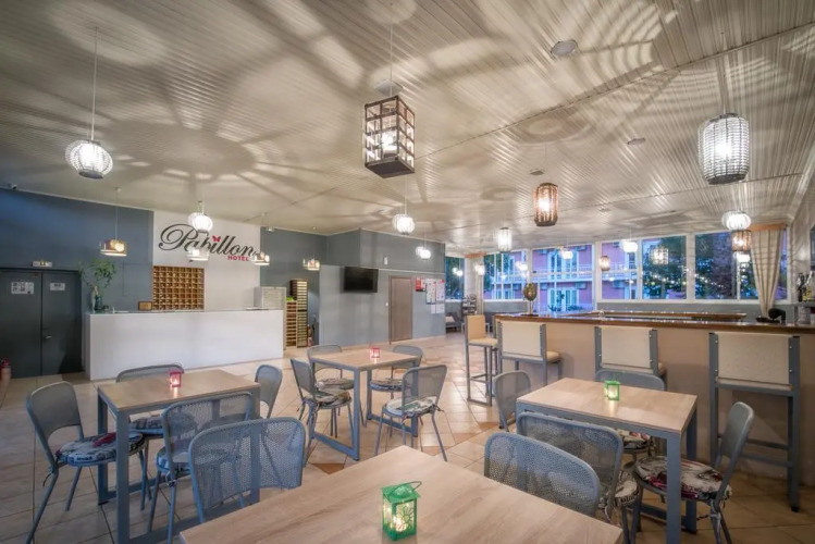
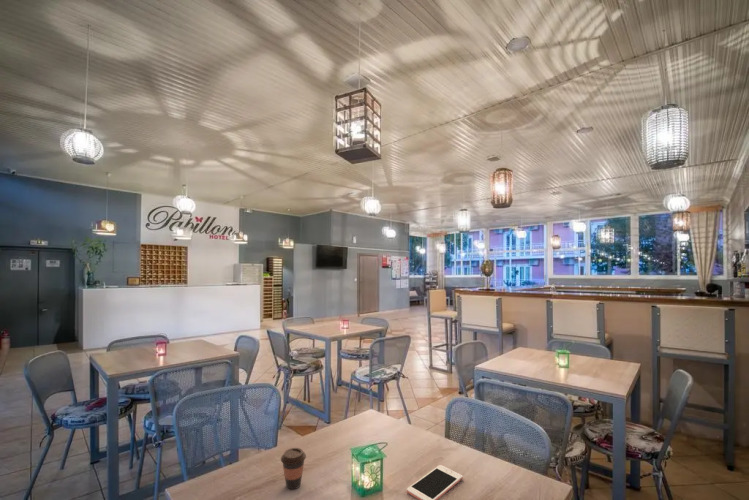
+ coffee cup (293, 468)
+ cell phone (435, 483)
